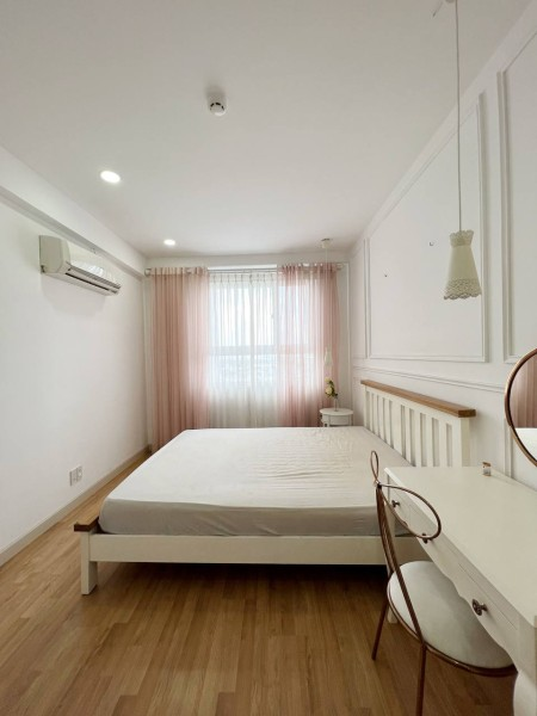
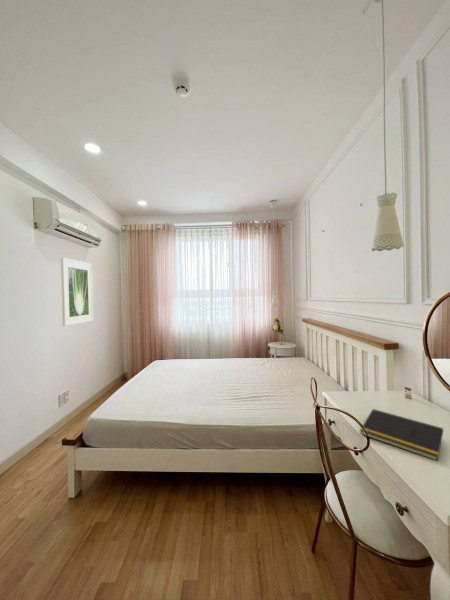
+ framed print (78, 292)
+ notepad (400, 431)
